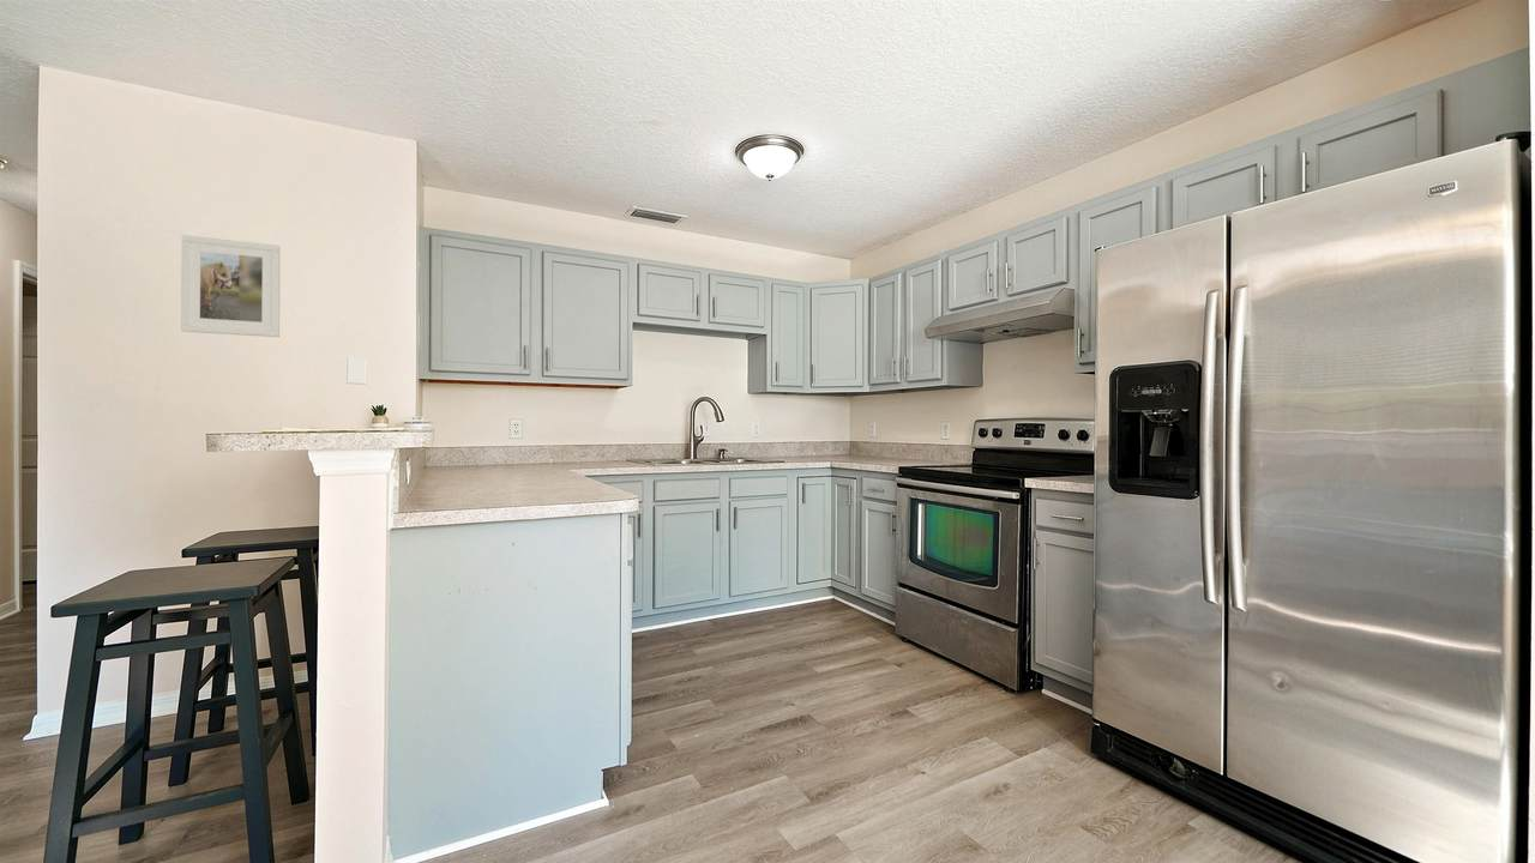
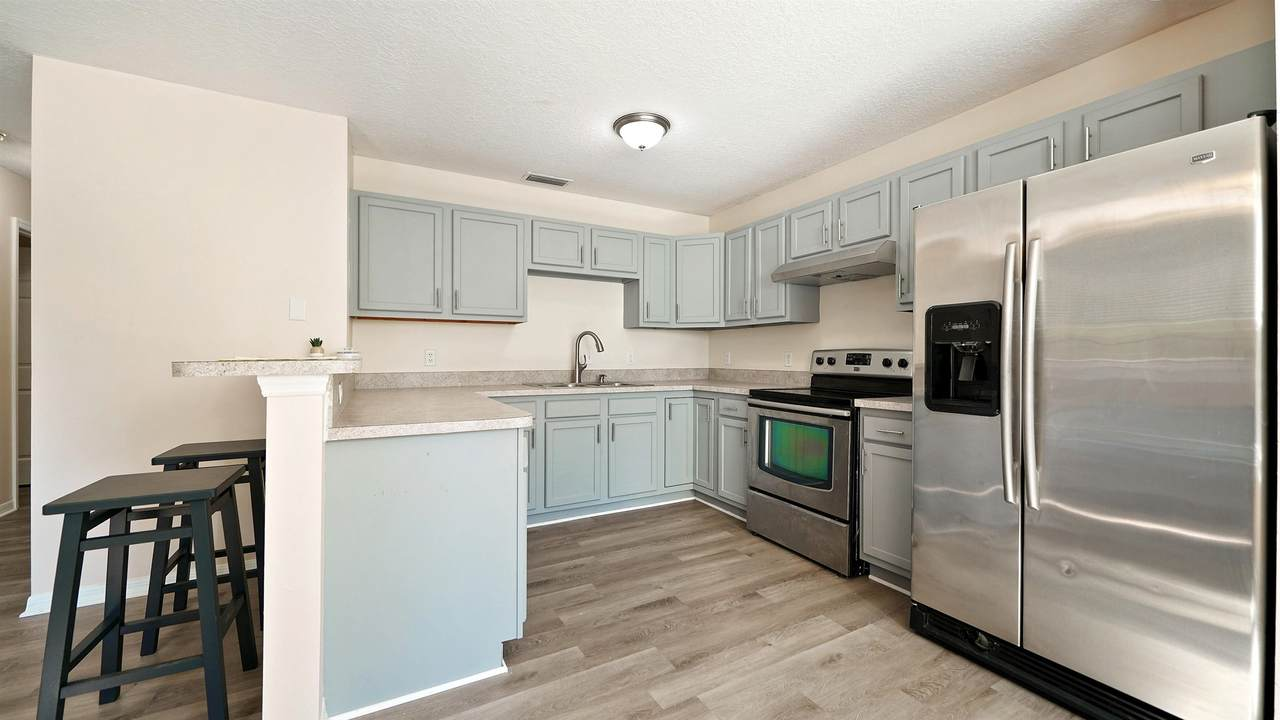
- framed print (231, 286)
